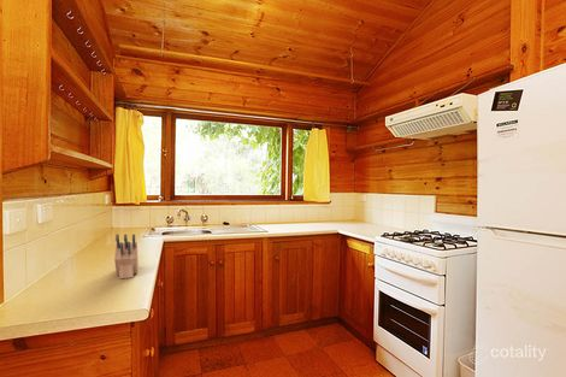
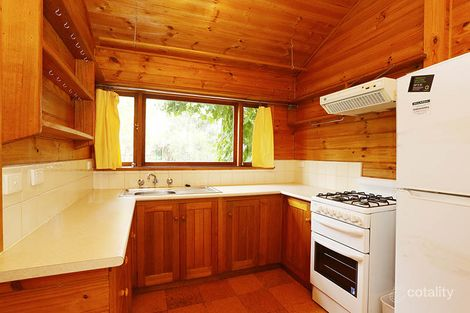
- knife block (126, 252)
